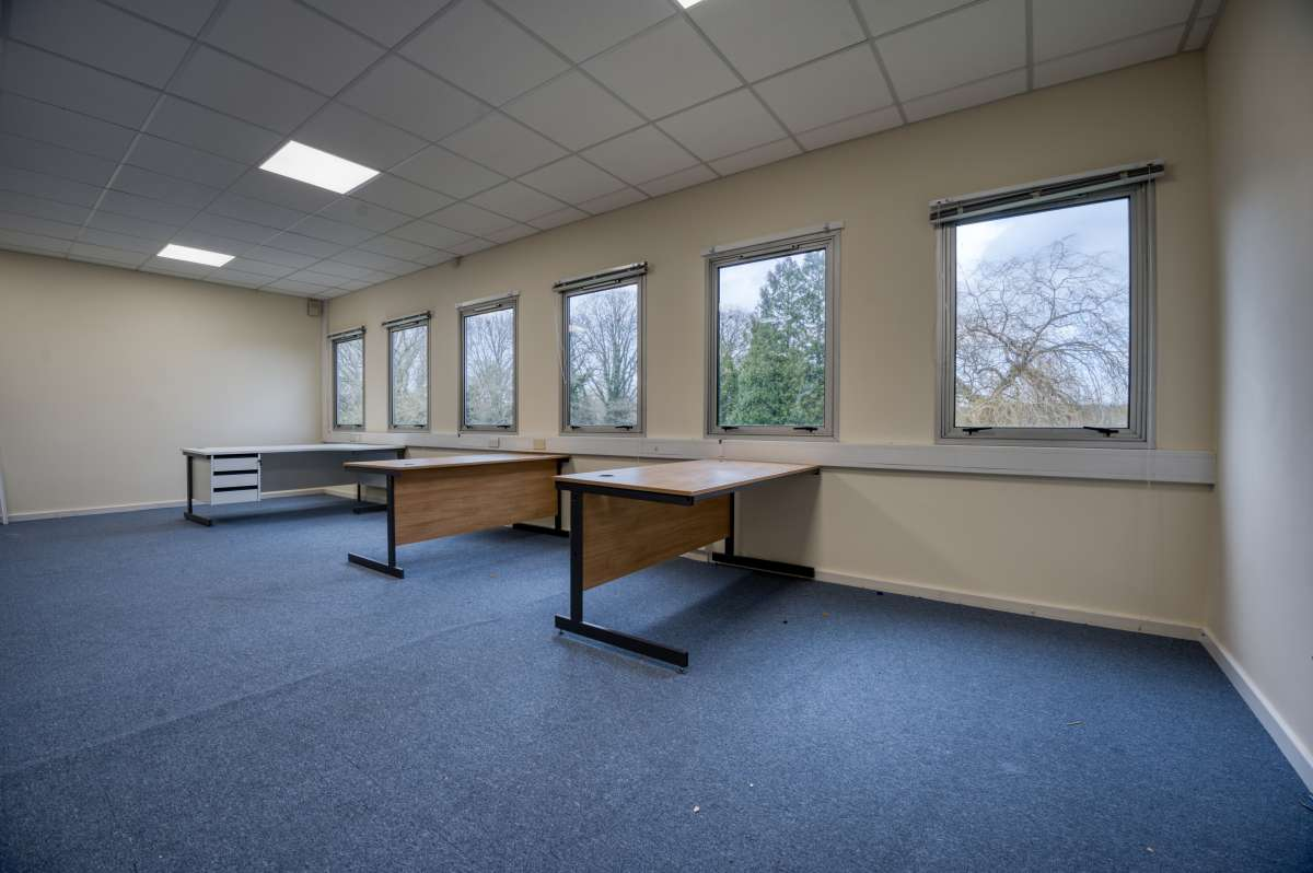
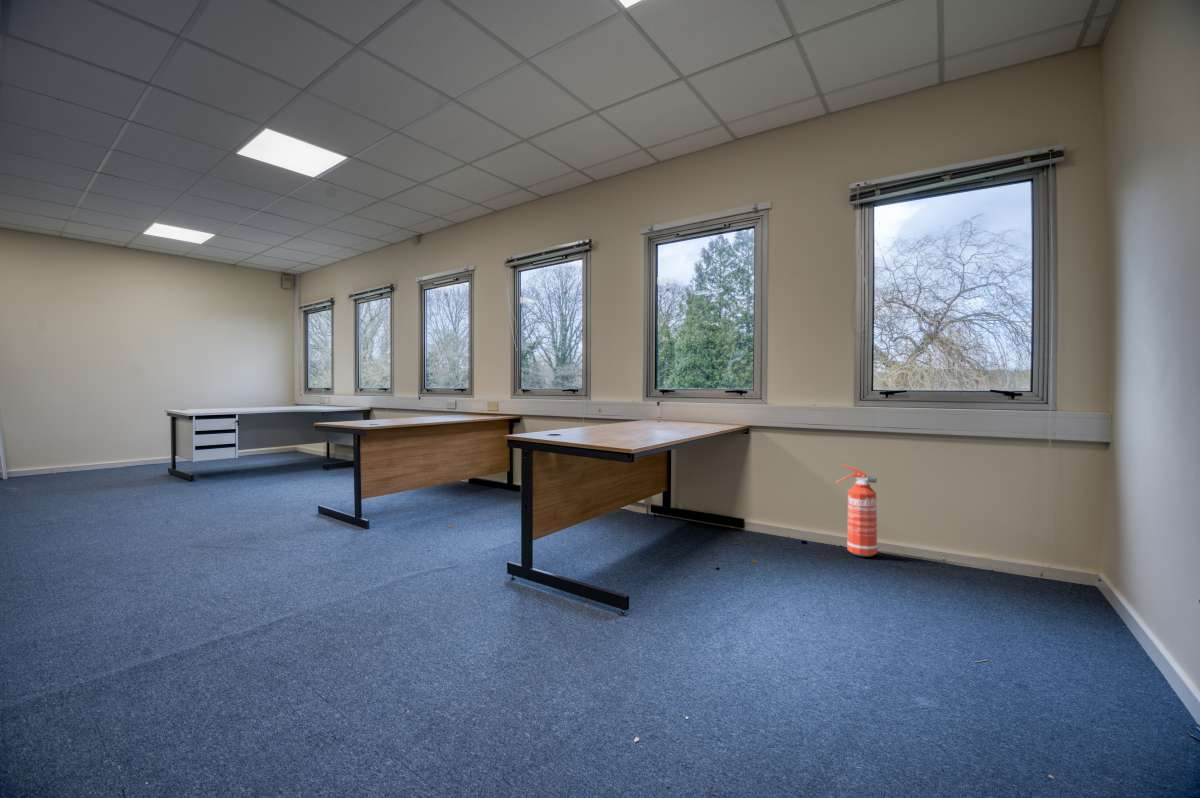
+ fire extinguisher (855, 509)
